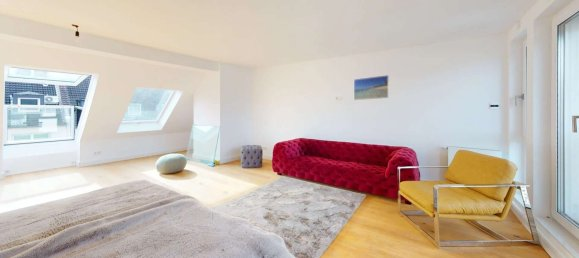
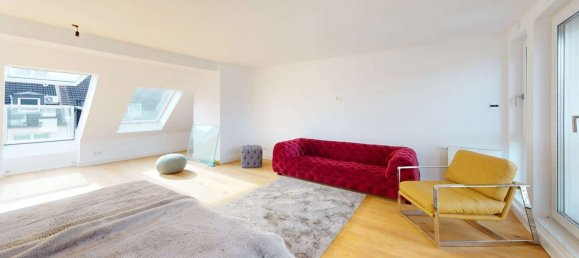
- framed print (370, 88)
